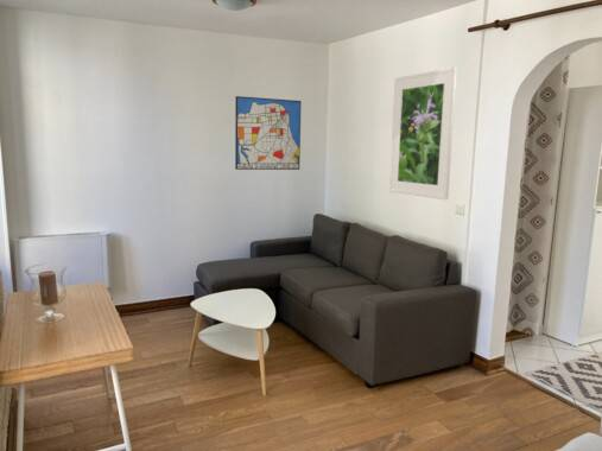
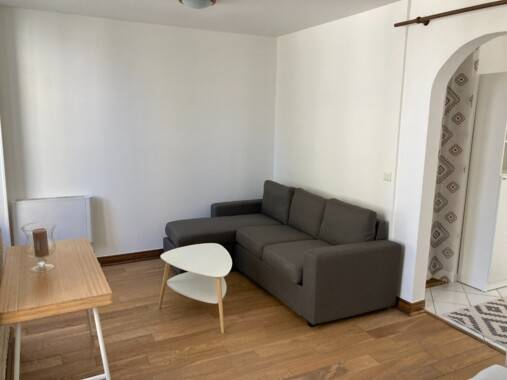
- wall art (268, 134)
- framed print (419, 135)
